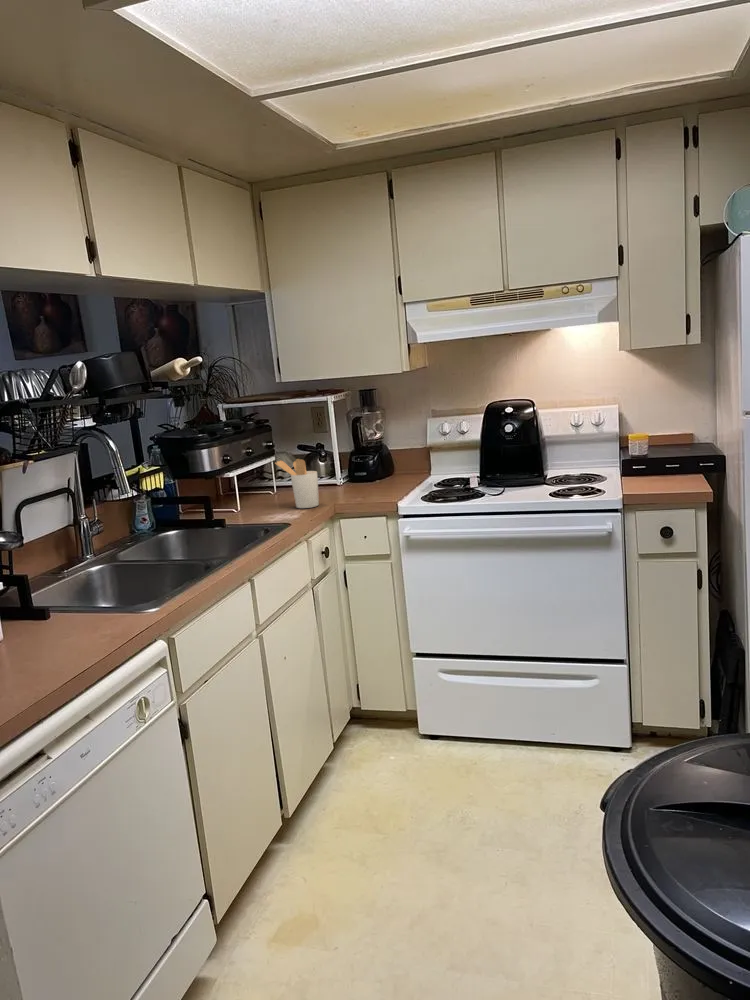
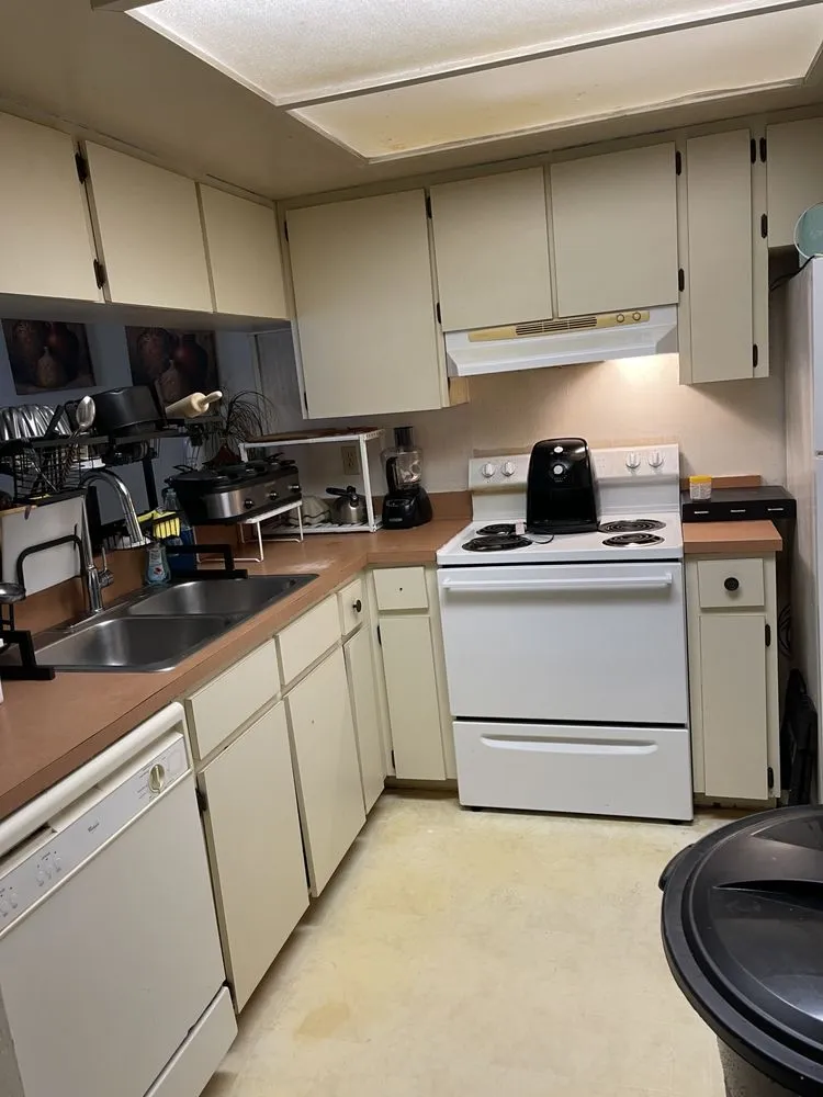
- utensil holder (297, 482)
